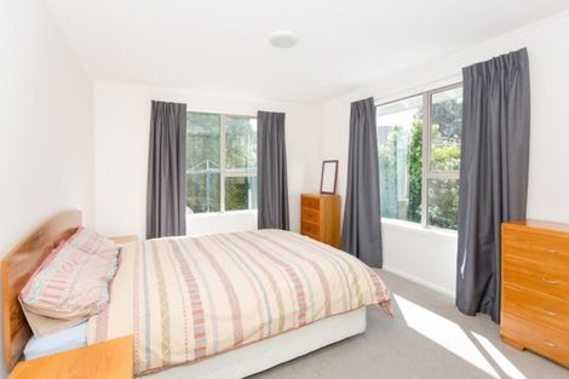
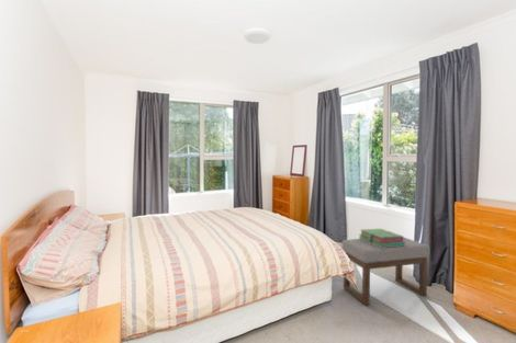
+ ottoman (383, 266)
+ stack of books (380, 237)
